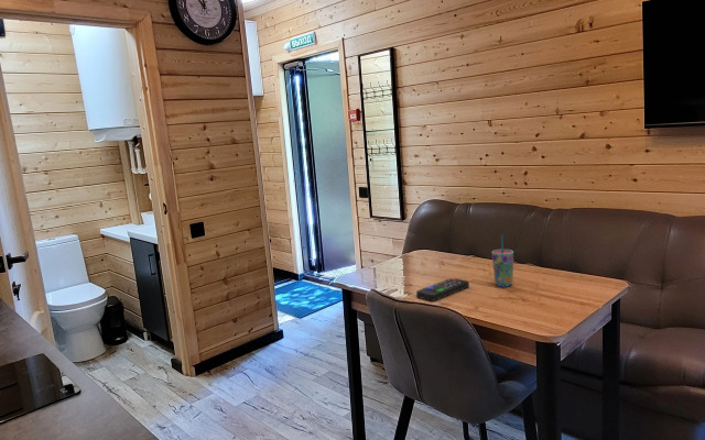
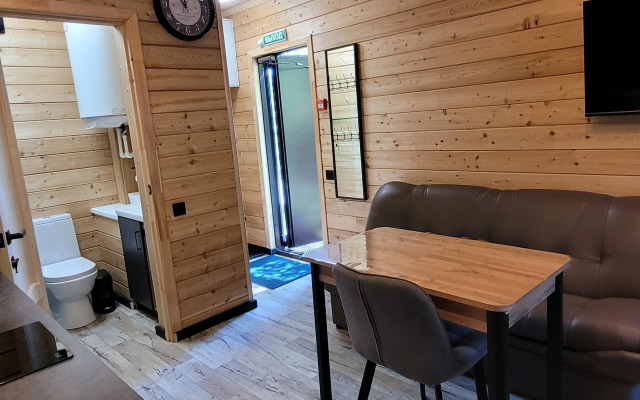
- cup (502, 260)
- remote control (443, 288)
